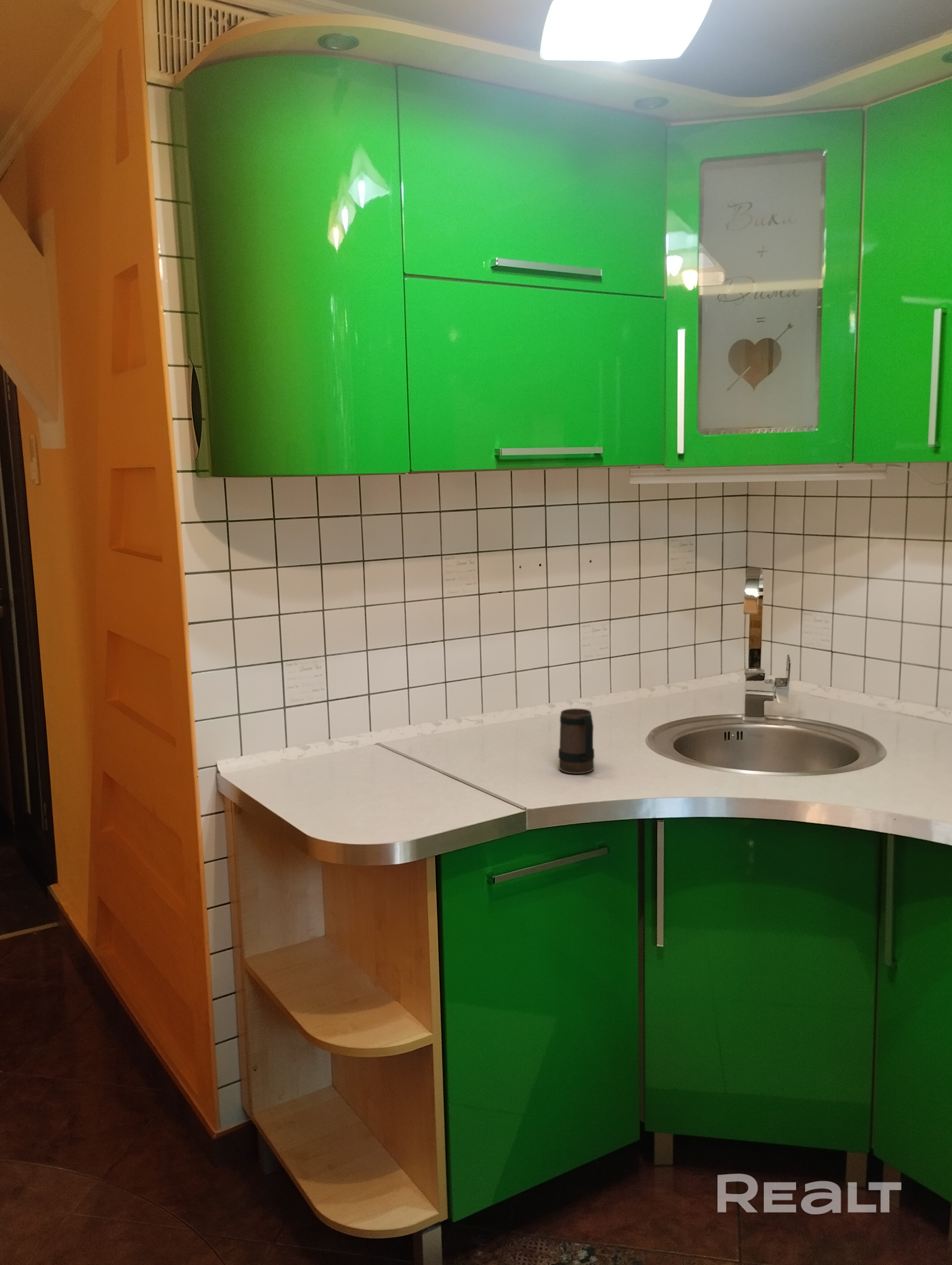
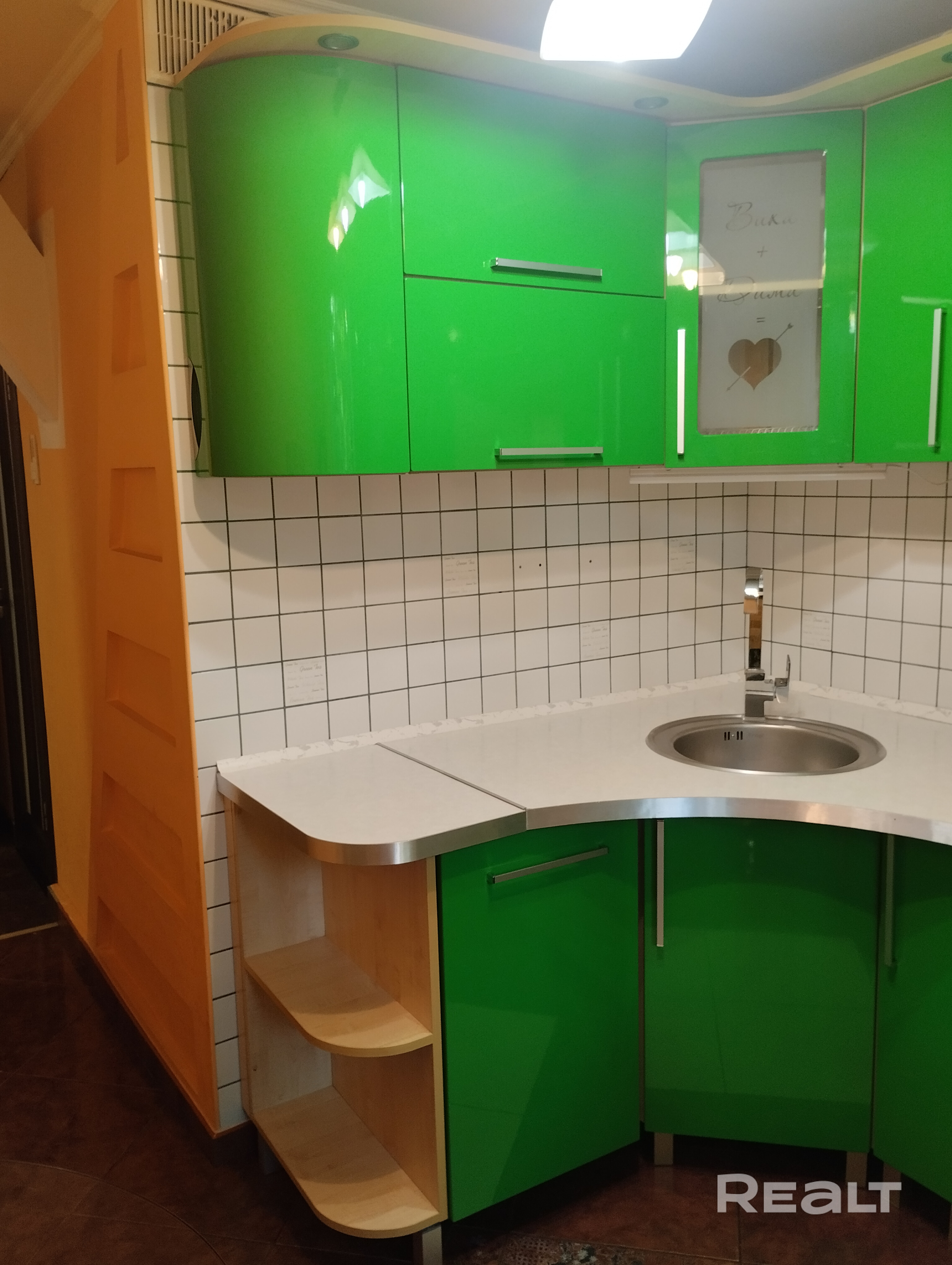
- mug (579, 742)
